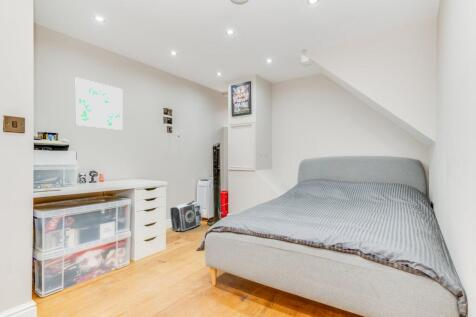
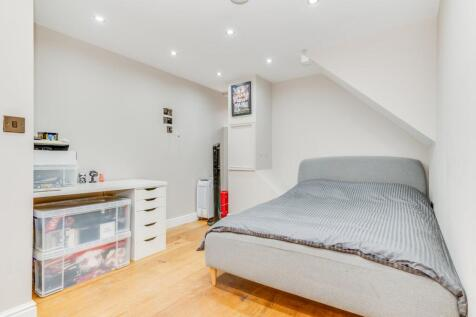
- pouch (185, 215)
- wall art (100, 105)
